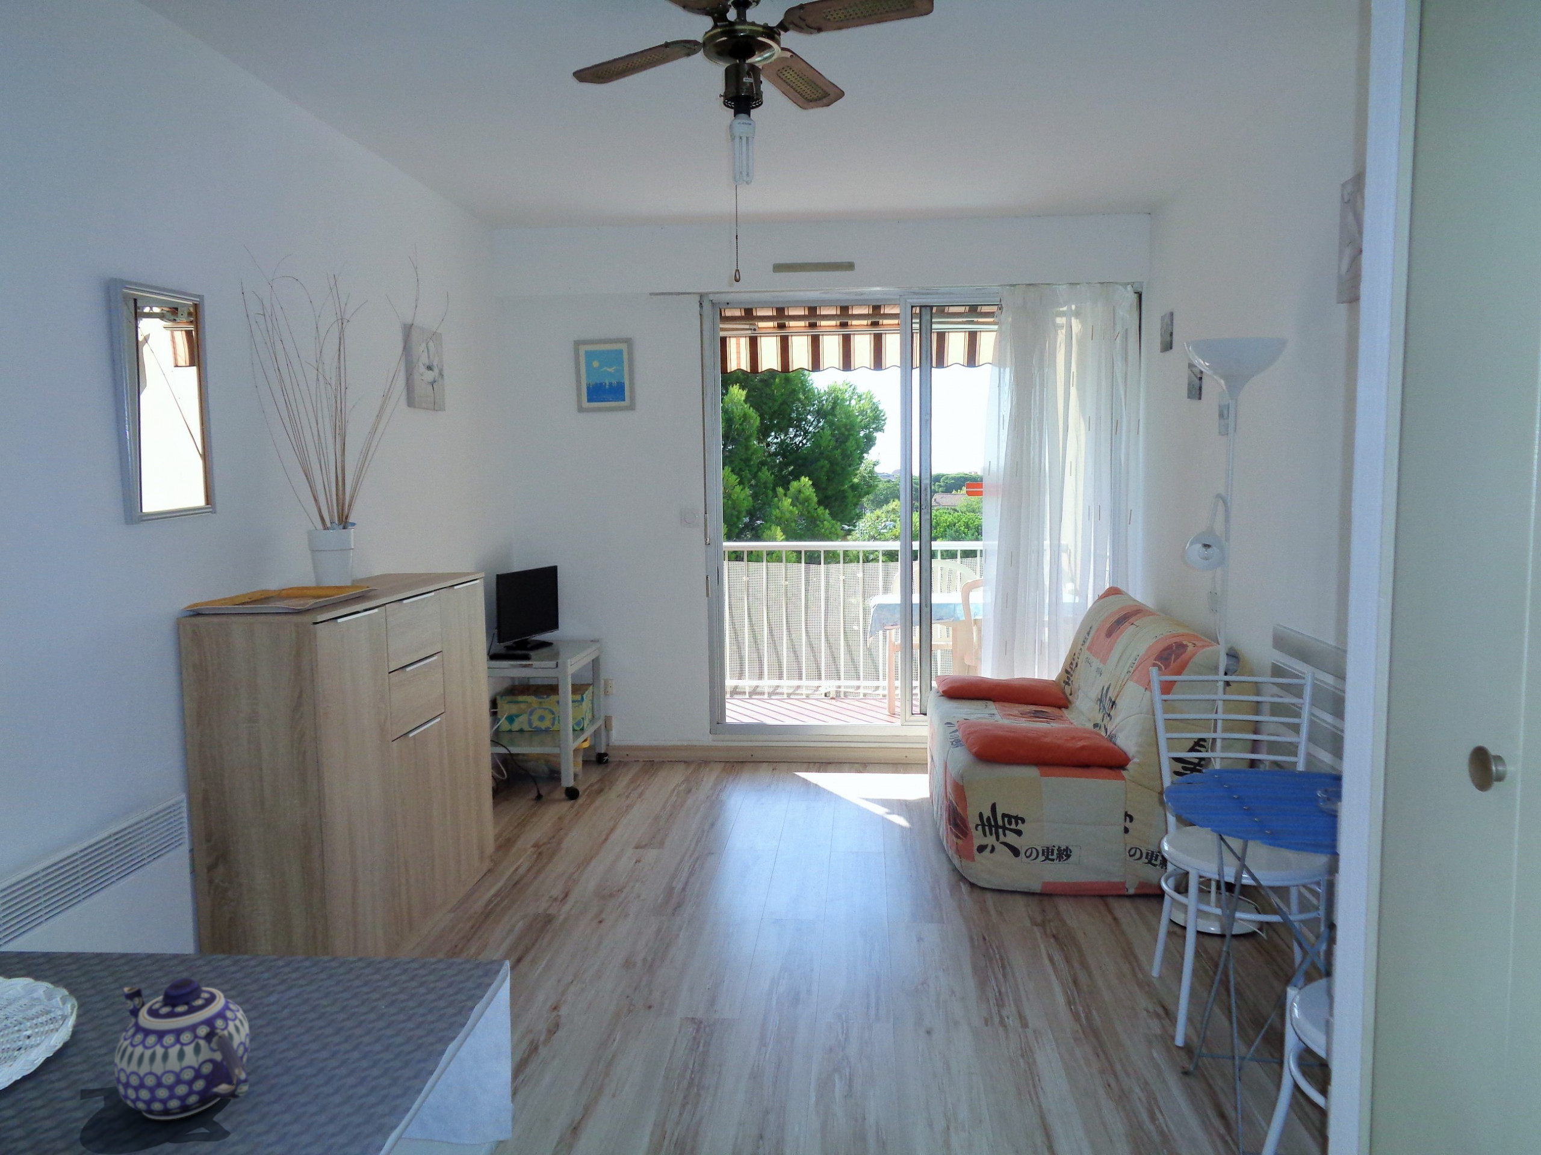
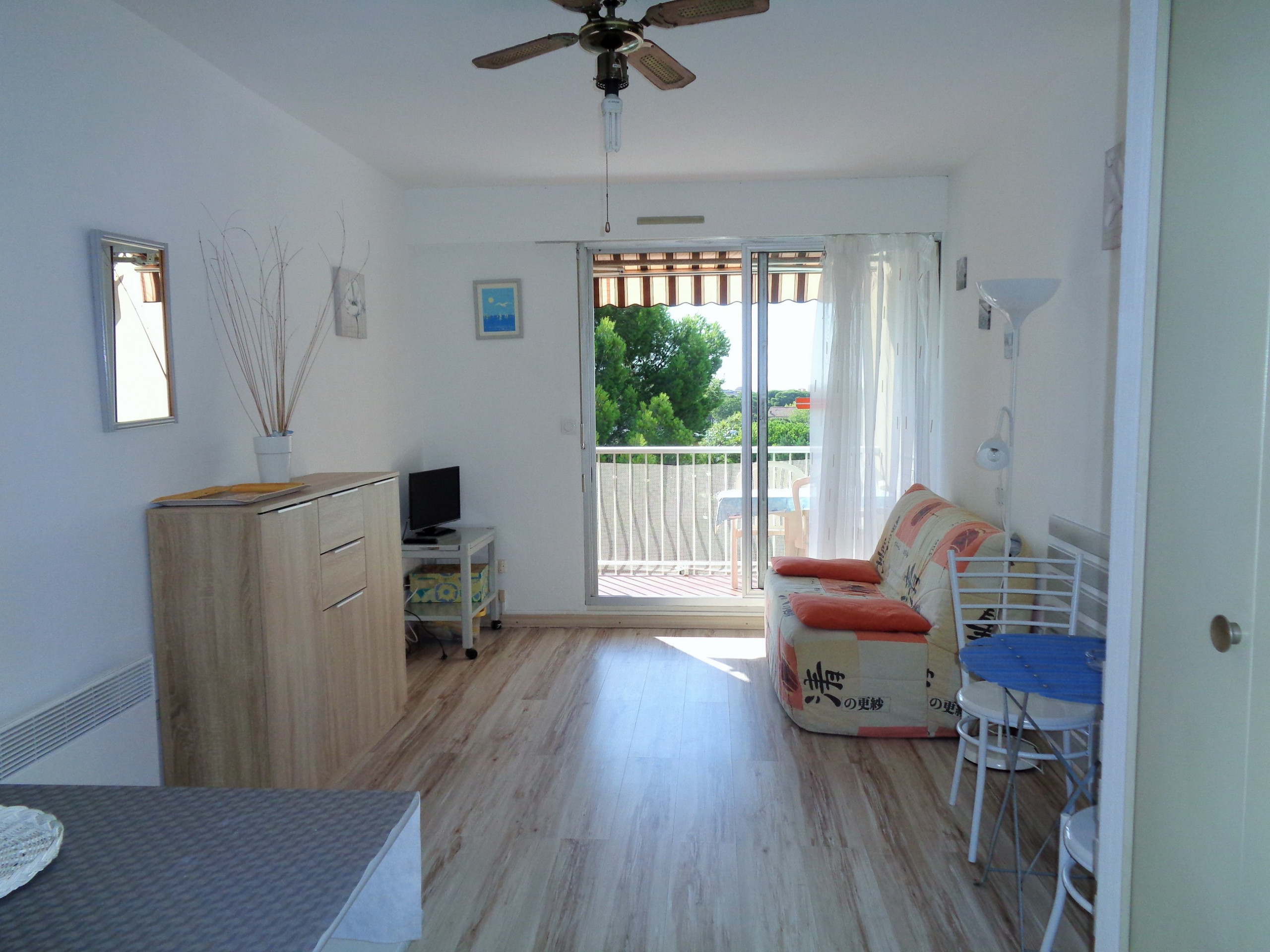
- teapot (182, 1039)
